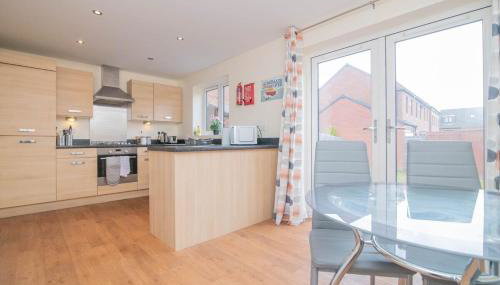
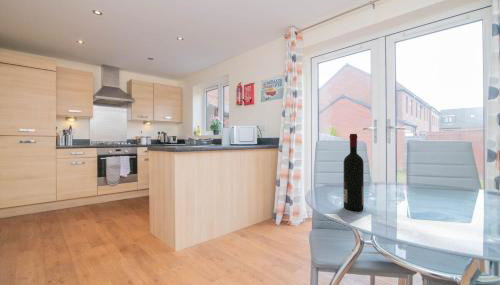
+ alcohol (353, 171)
